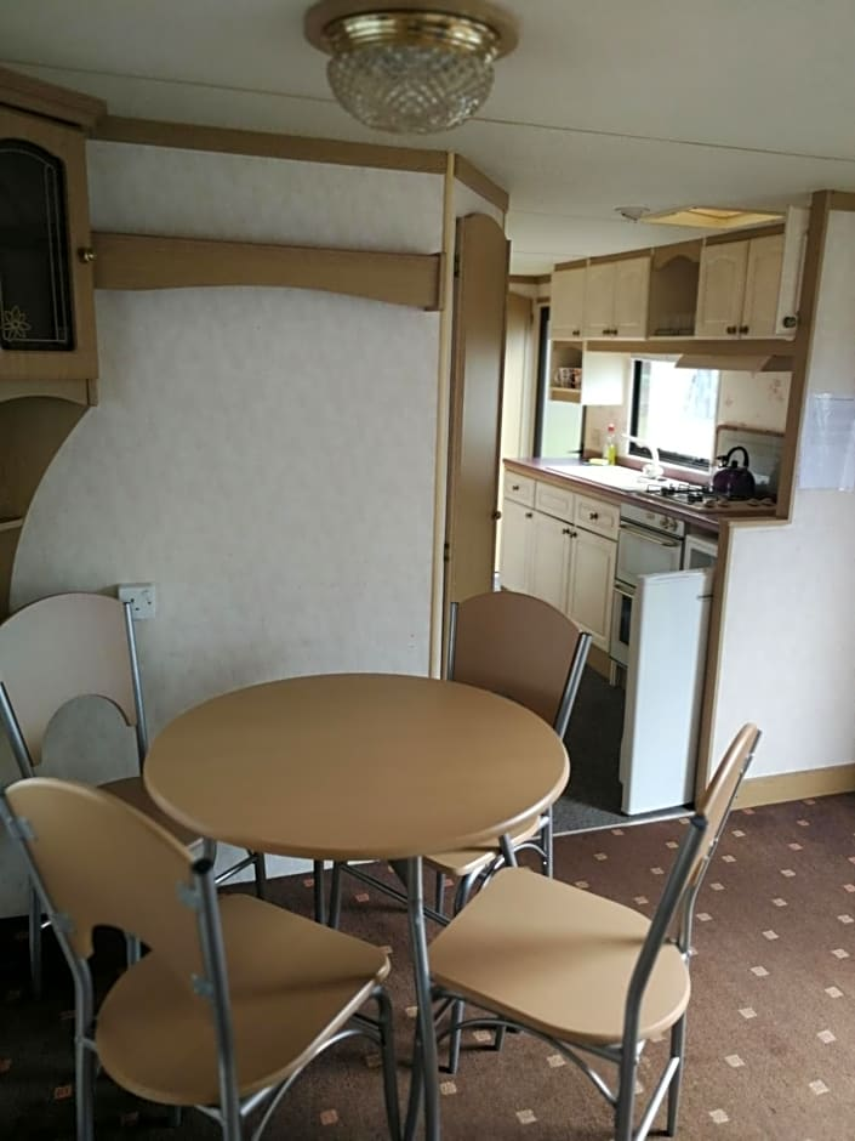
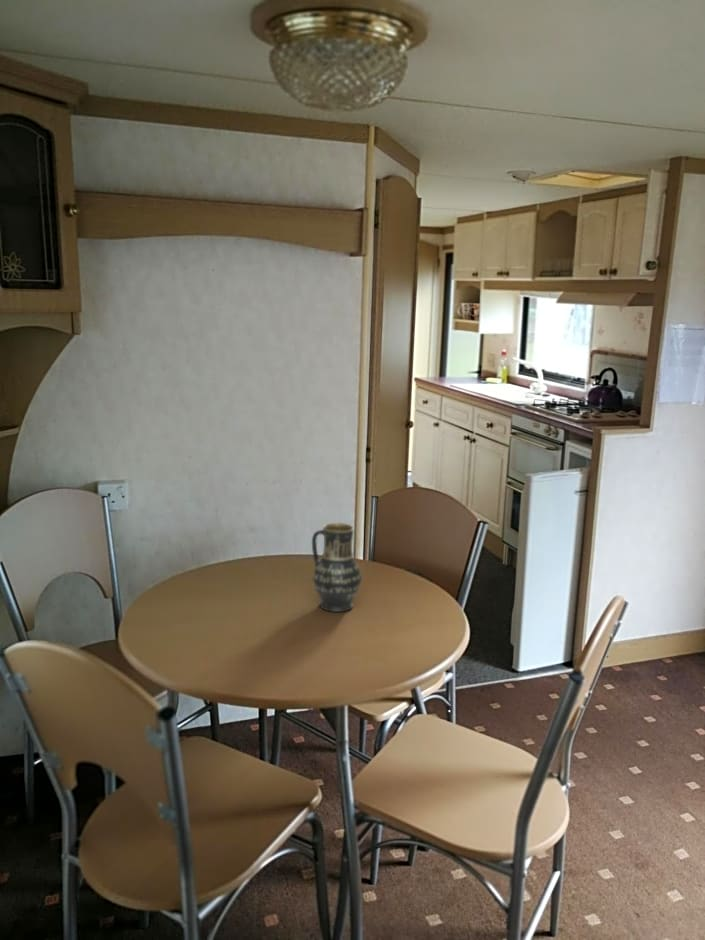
+ vase (337, 566)
